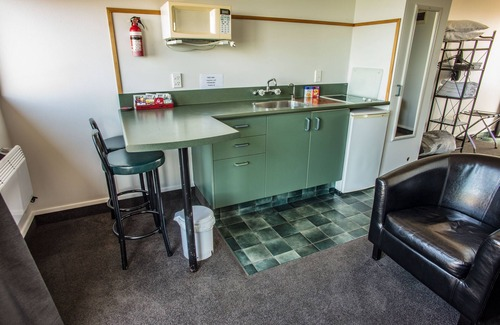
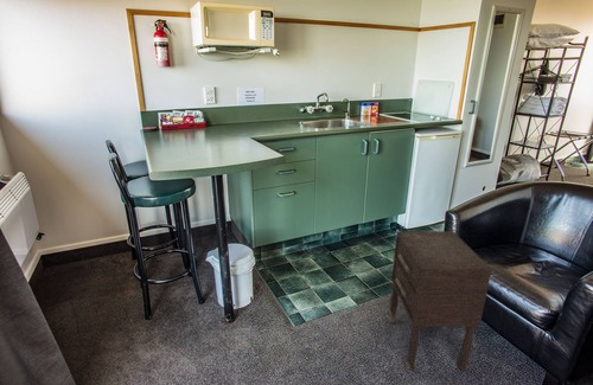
+ nightstand (429, 296)
